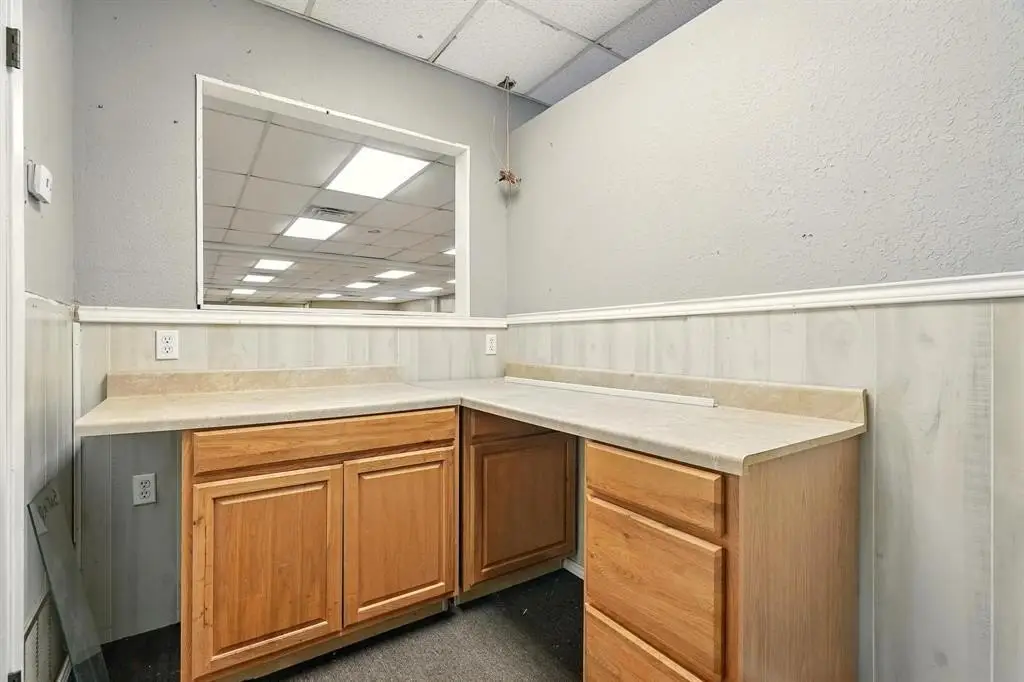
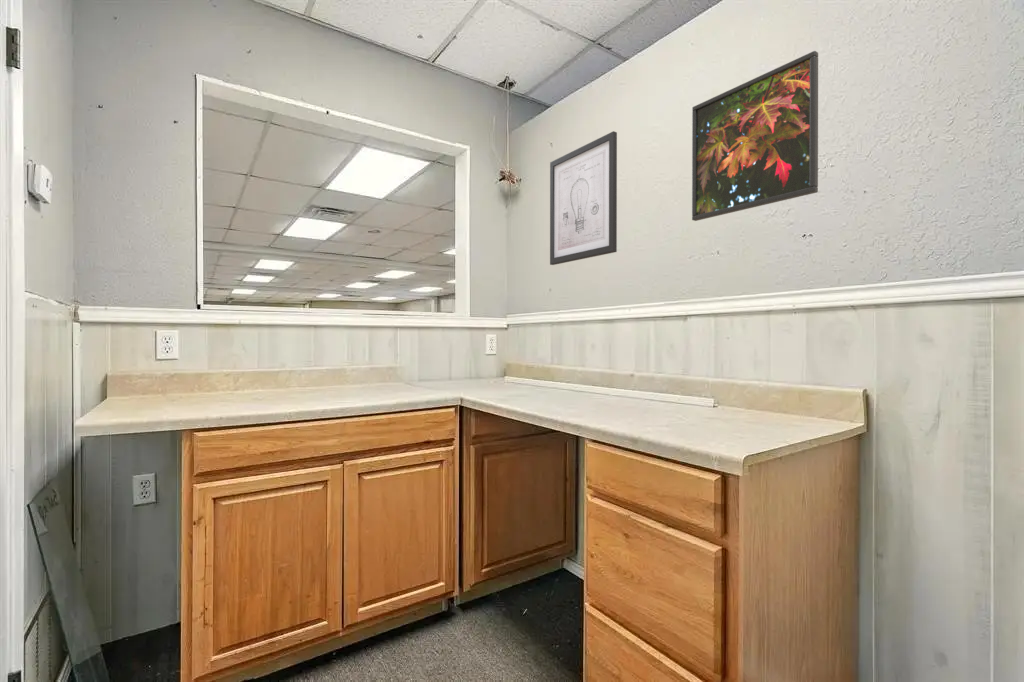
+ wall art (580, 203)
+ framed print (748, 145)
